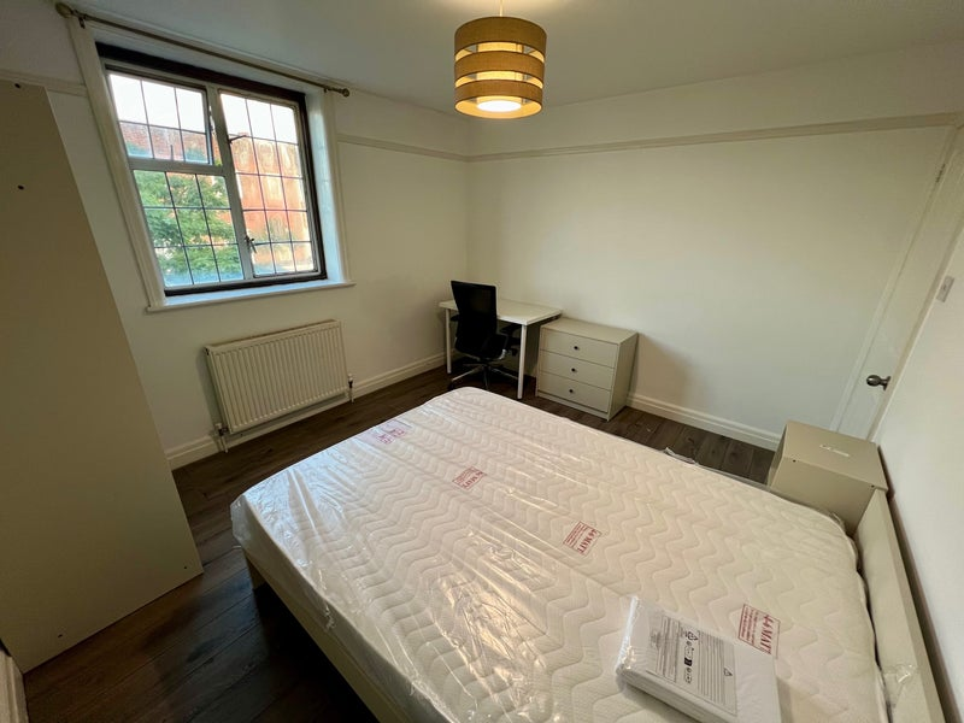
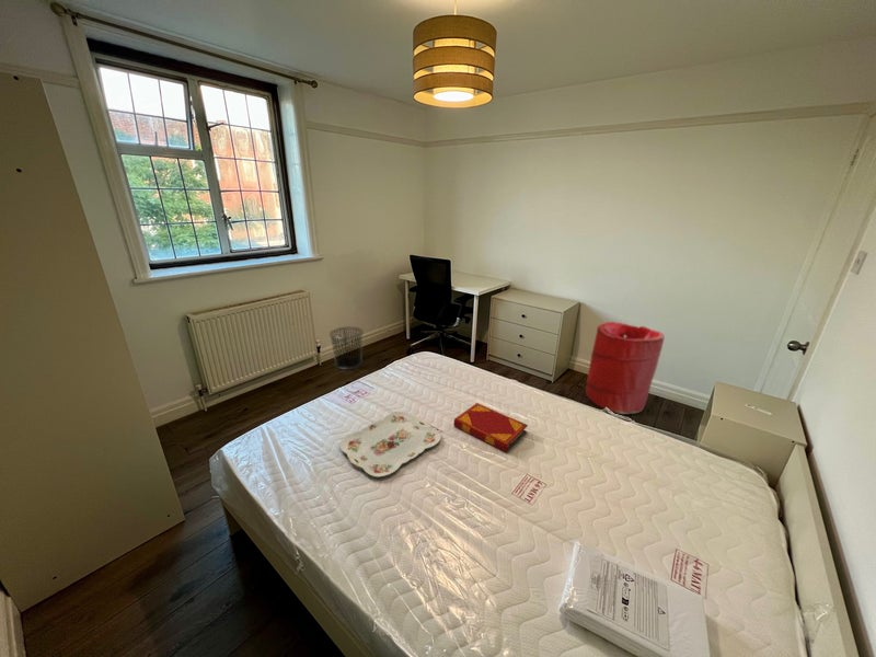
+ hardback book (489, 425)
+ serving tray (391, 440)
+ laundry hamper (622, 364)
+ waste bin (347, 348)
